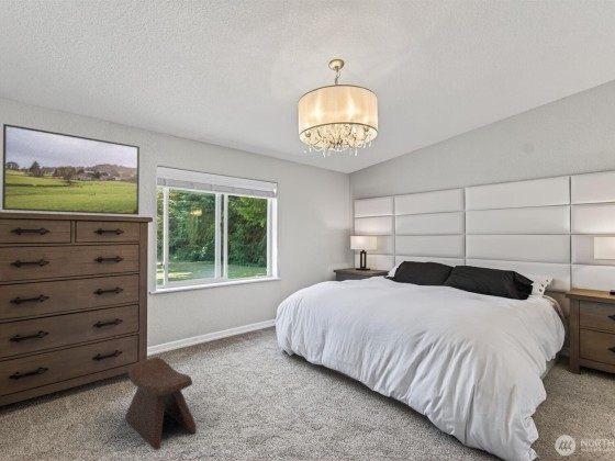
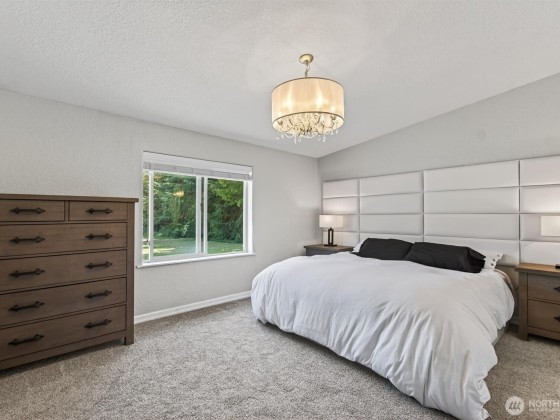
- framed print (78, 175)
- stool (159, 397)
